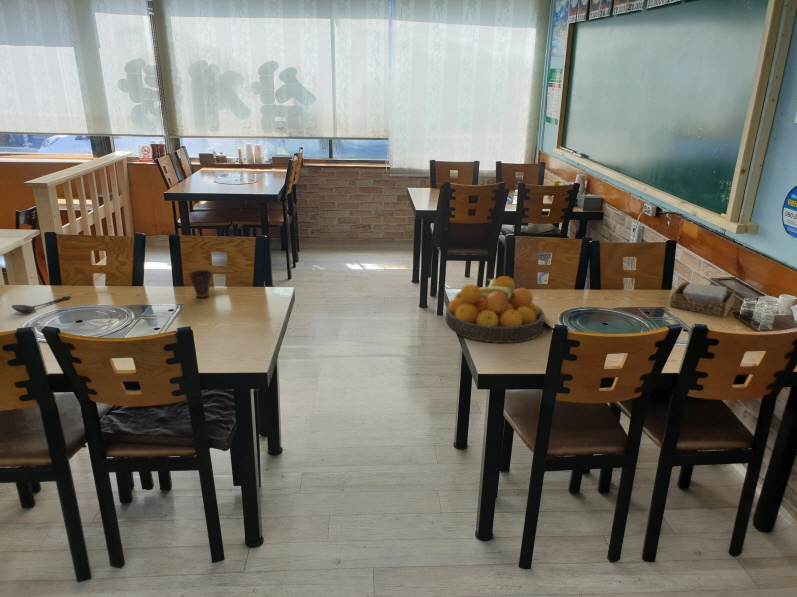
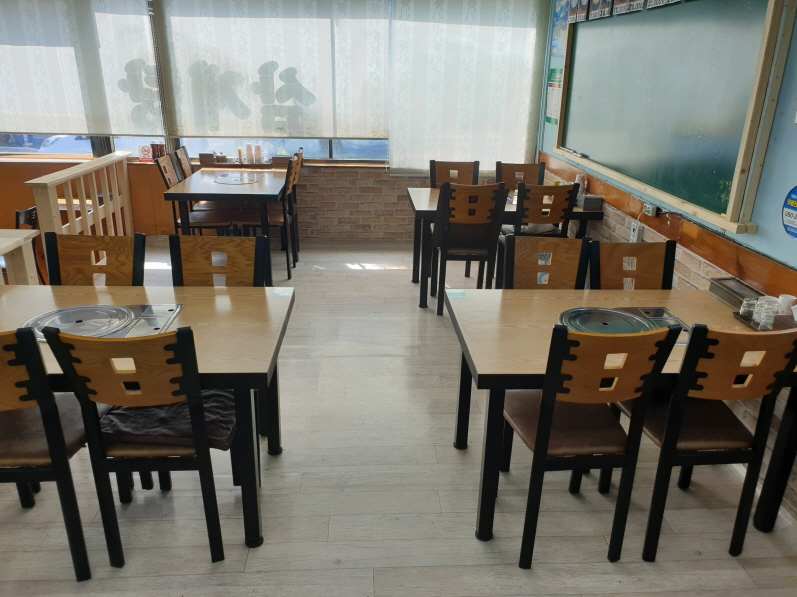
- fruit bowl (495, 303)
- spoon (43, 304)
- cup (201, 284)
- napkin holder (703, 296)
